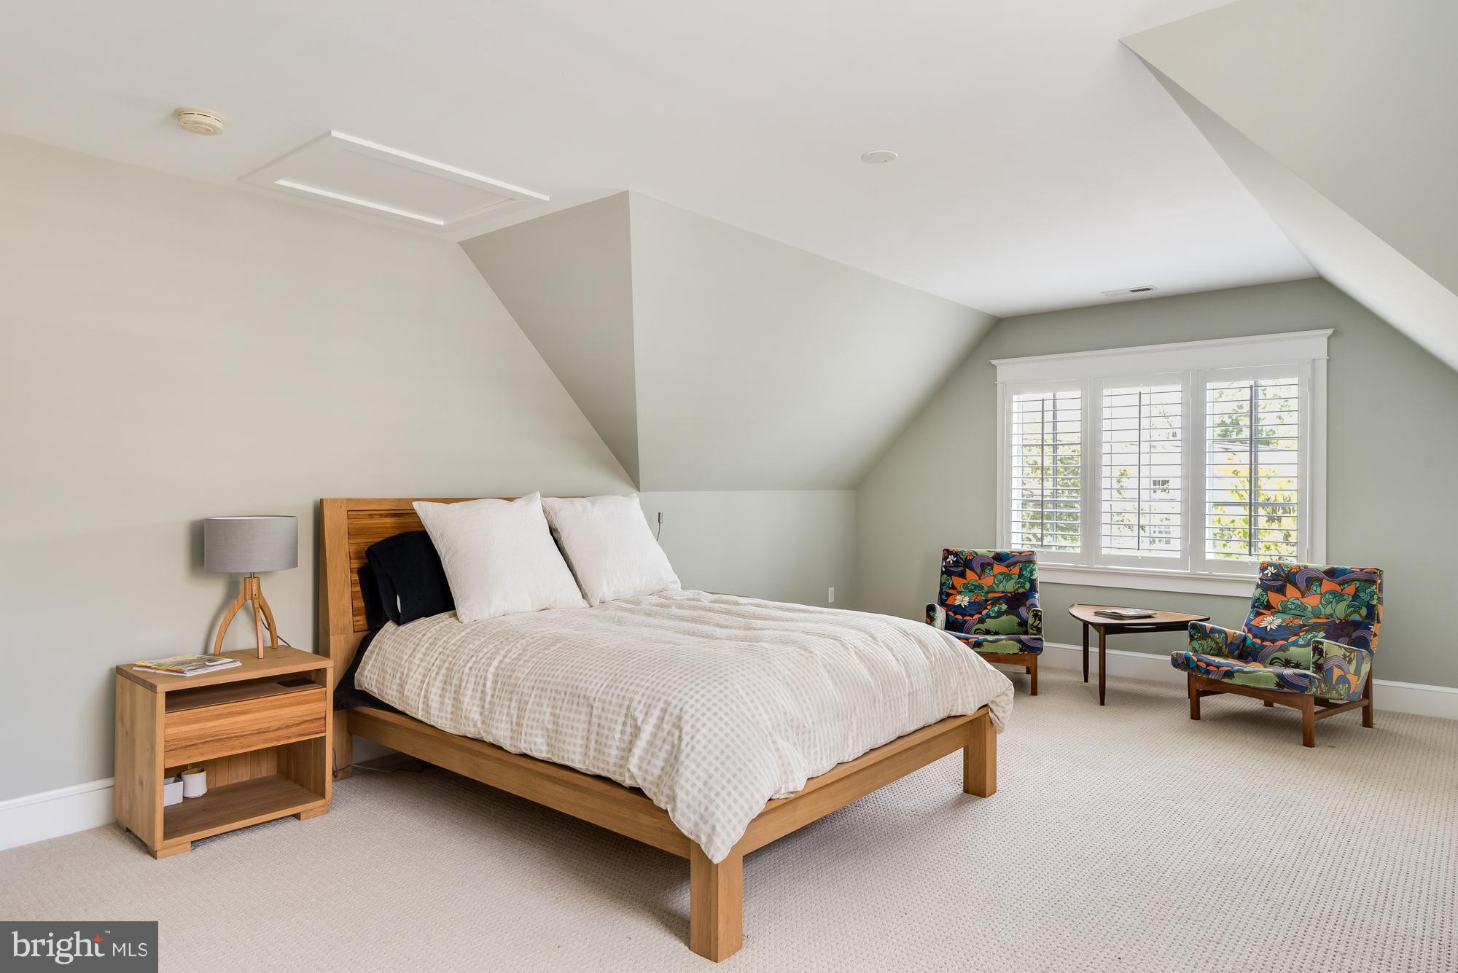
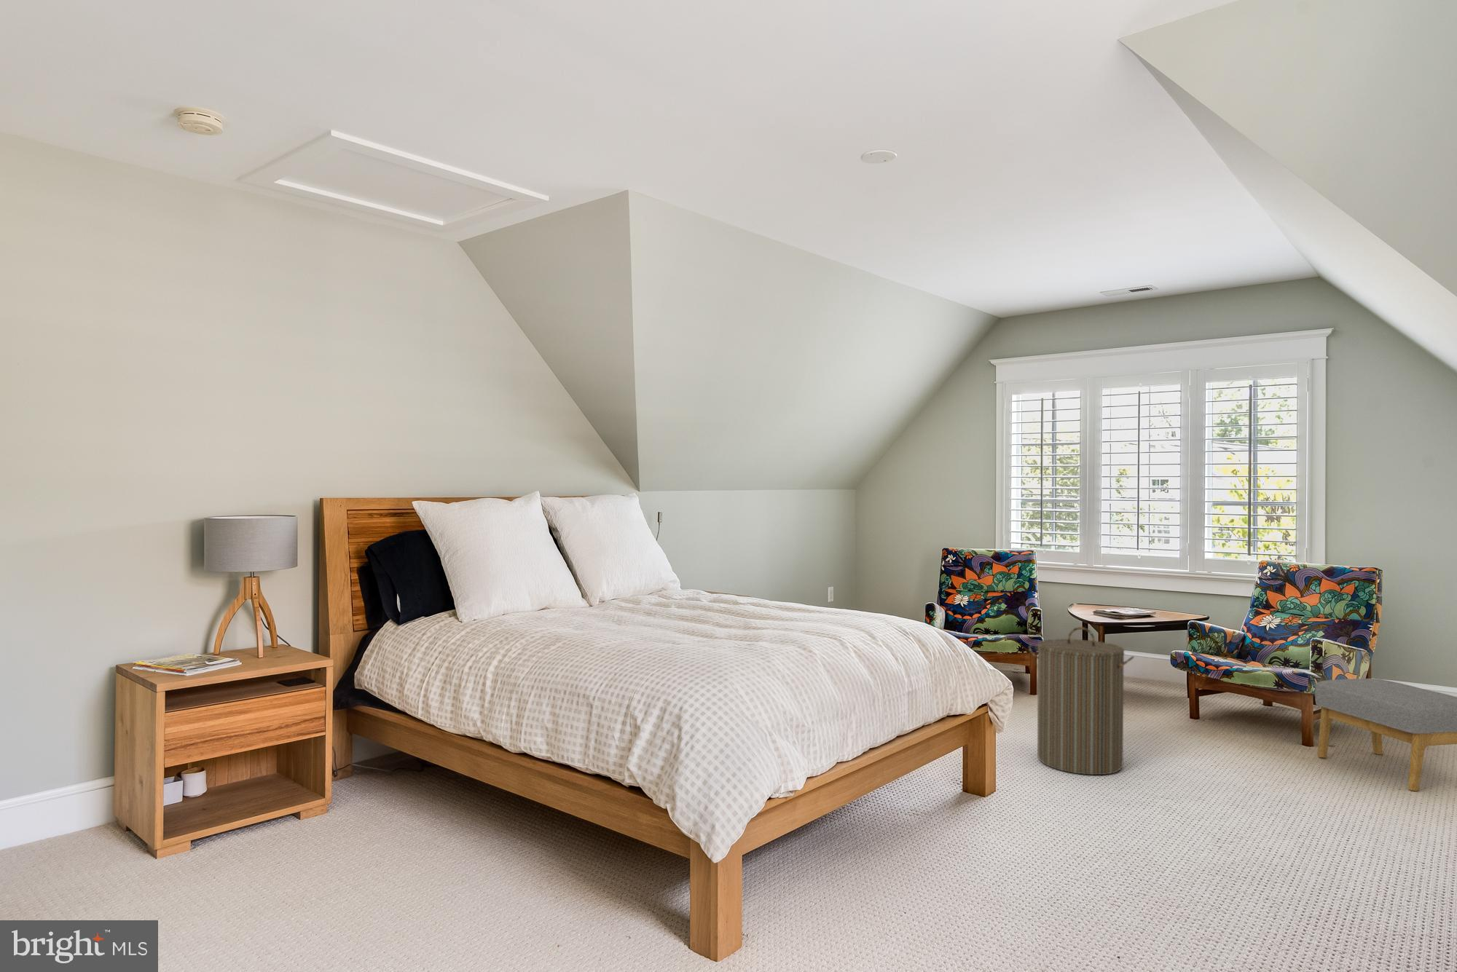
+ laundry hamper (1079, 694)
+ footstool (1394, 729)
